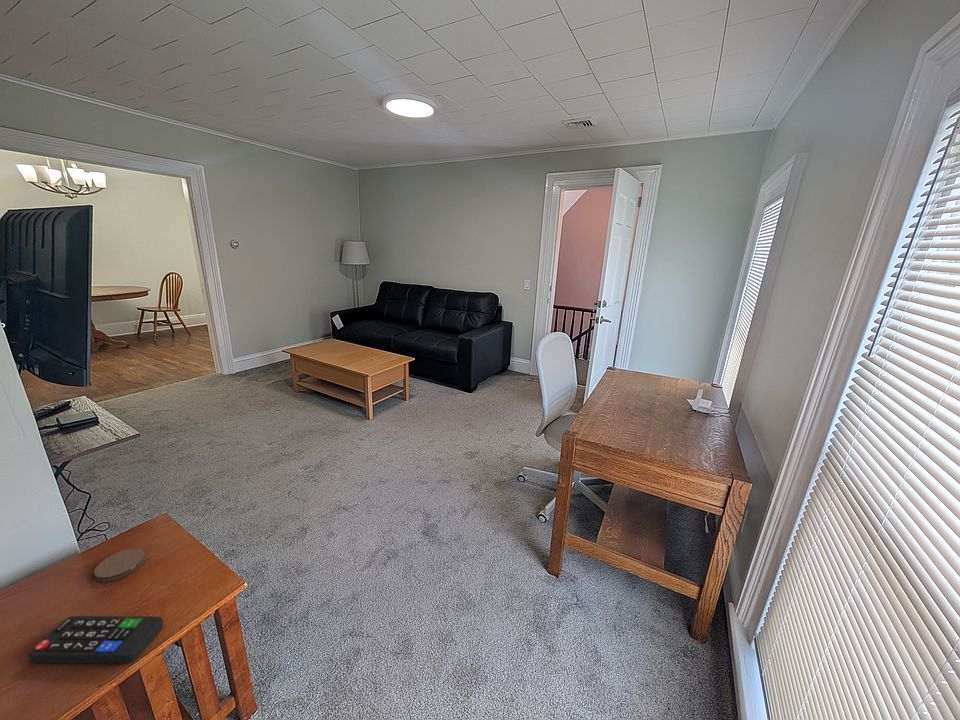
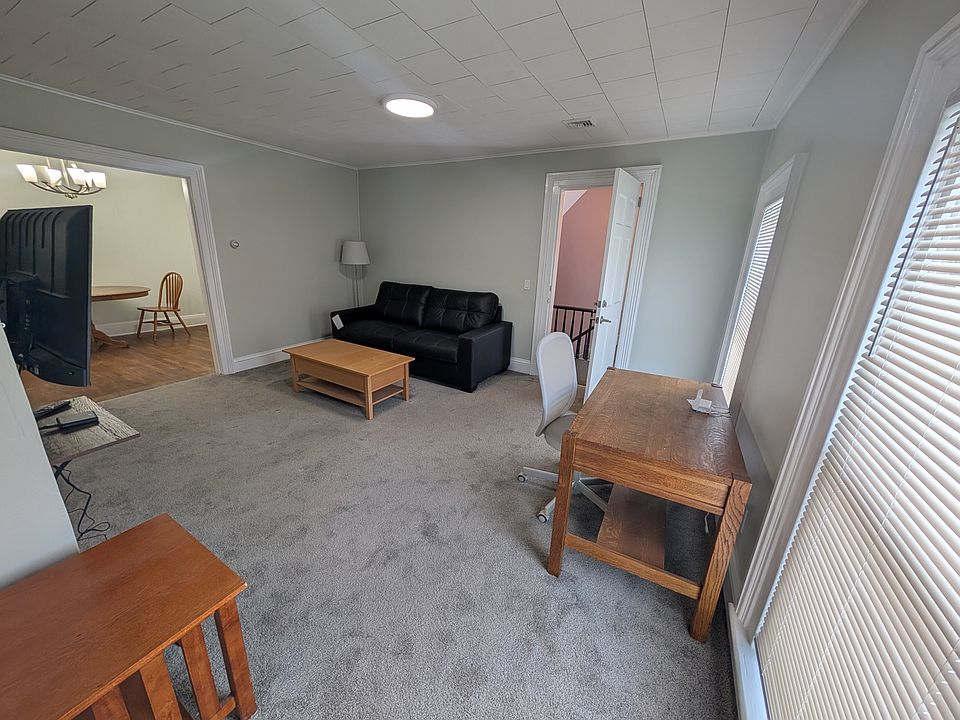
- coaster (120, 564)
- remote control (99, 637)
